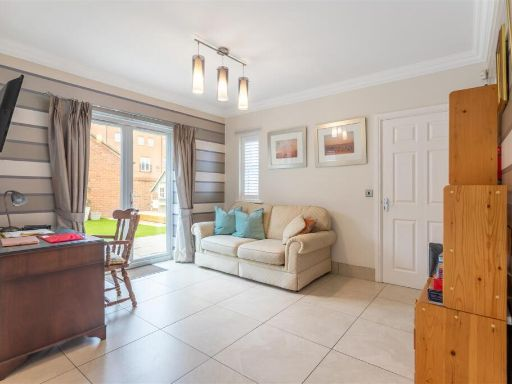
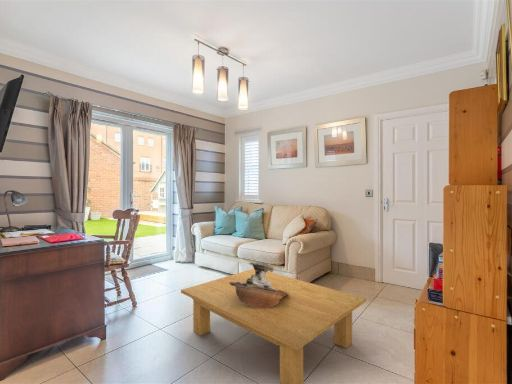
+ coffee table (269, 315)
+ decorative bowl (258, 280)
